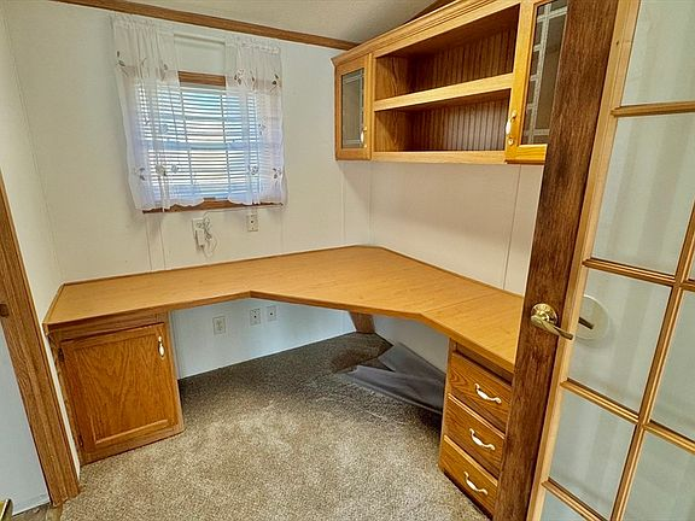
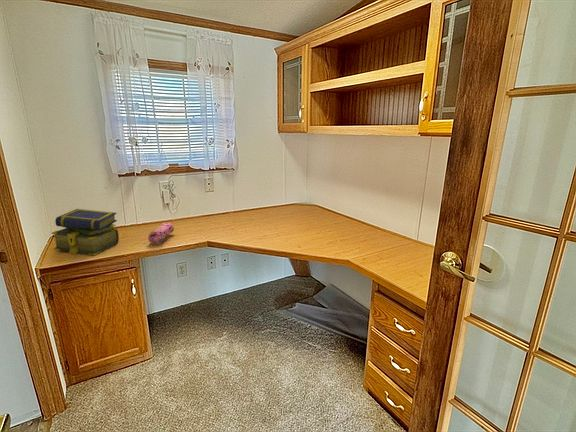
+ pencil case (161, 232)
+ stack of books (88, 230)
